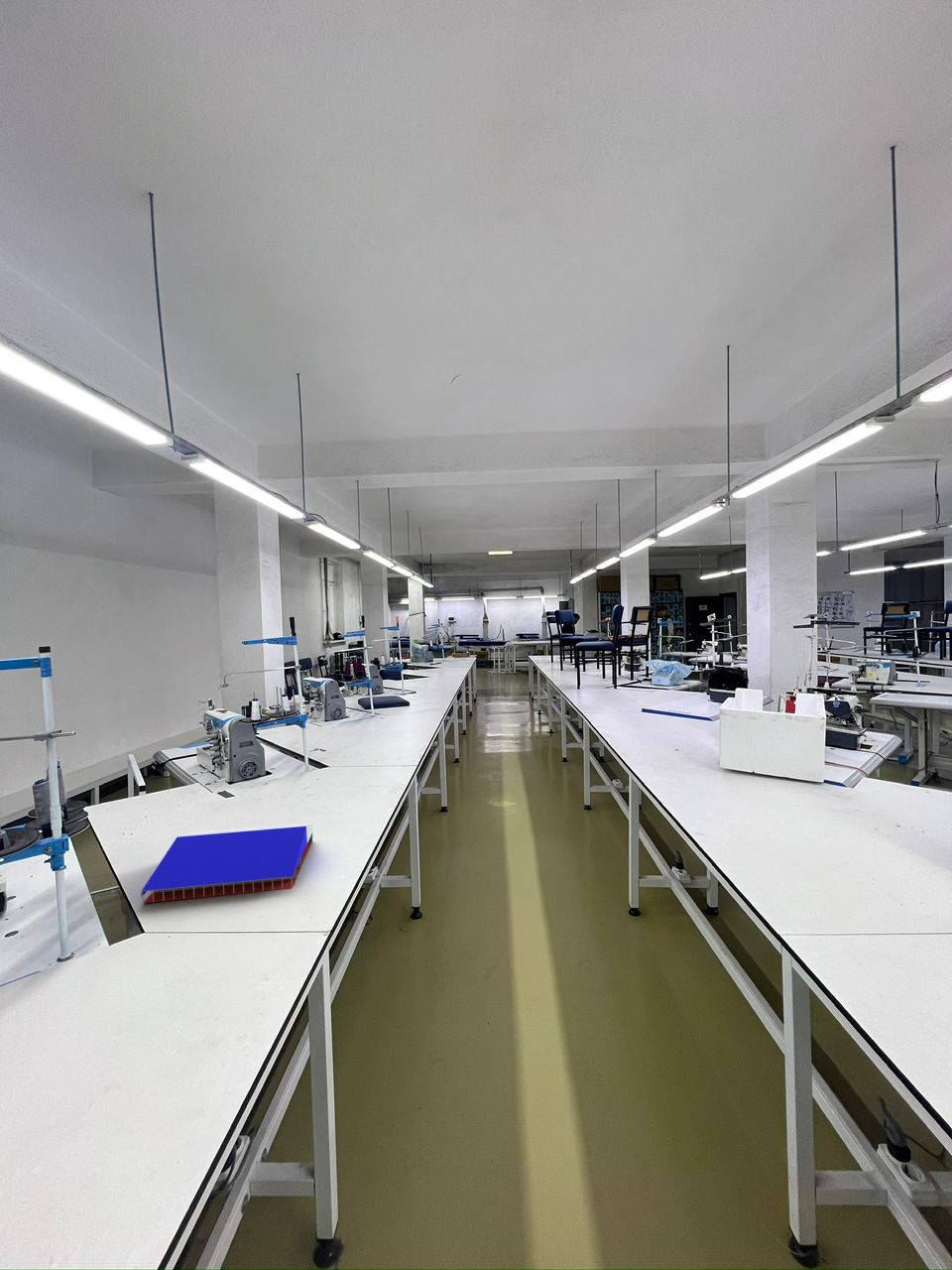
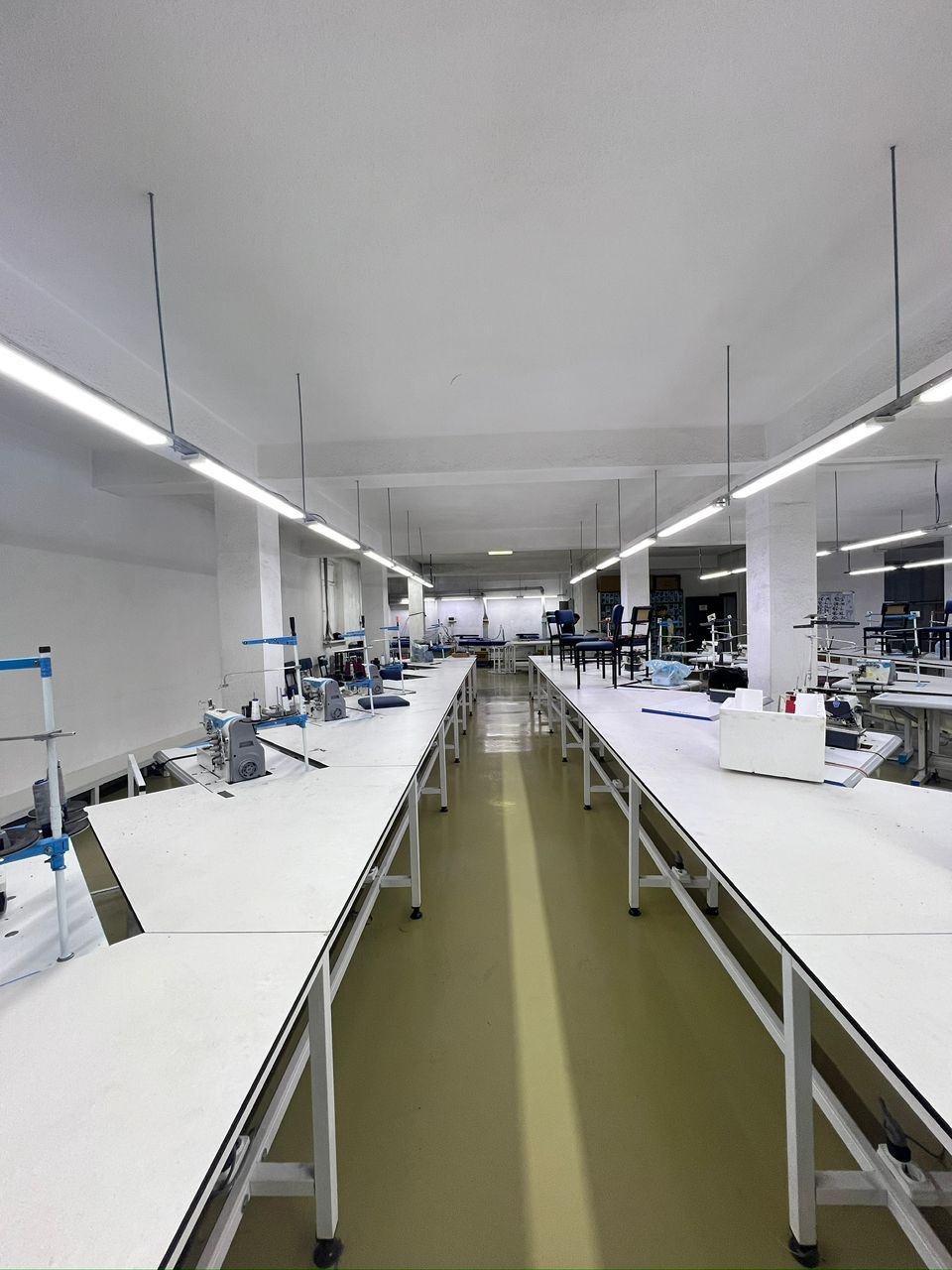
- architectural model (236, 853)
